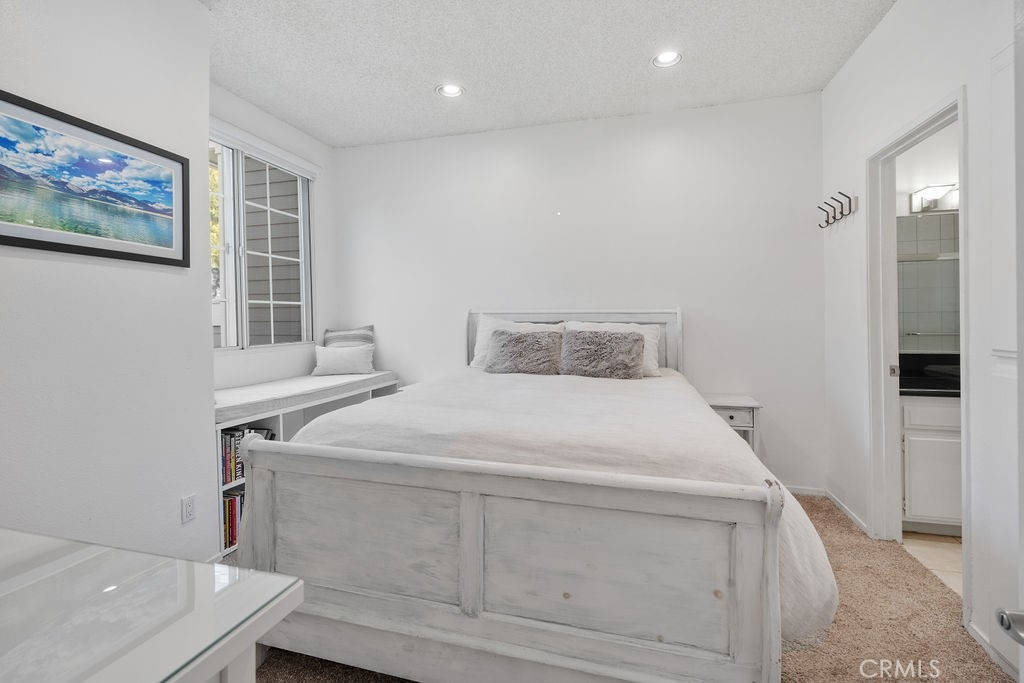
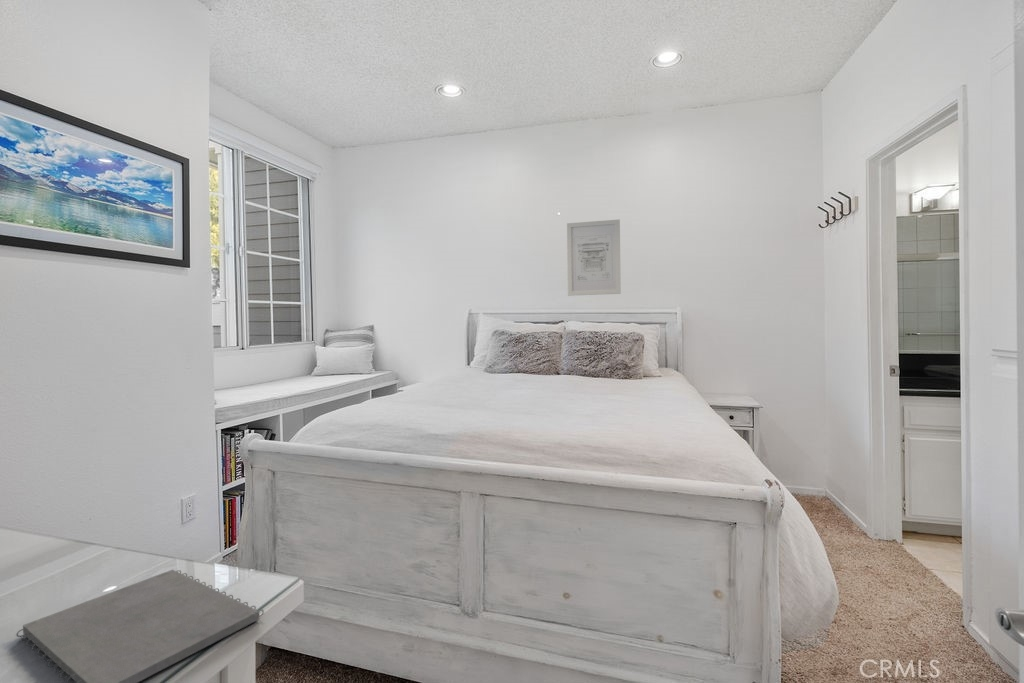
+ wall art (593, 258)
+ notepad (143, 622)
